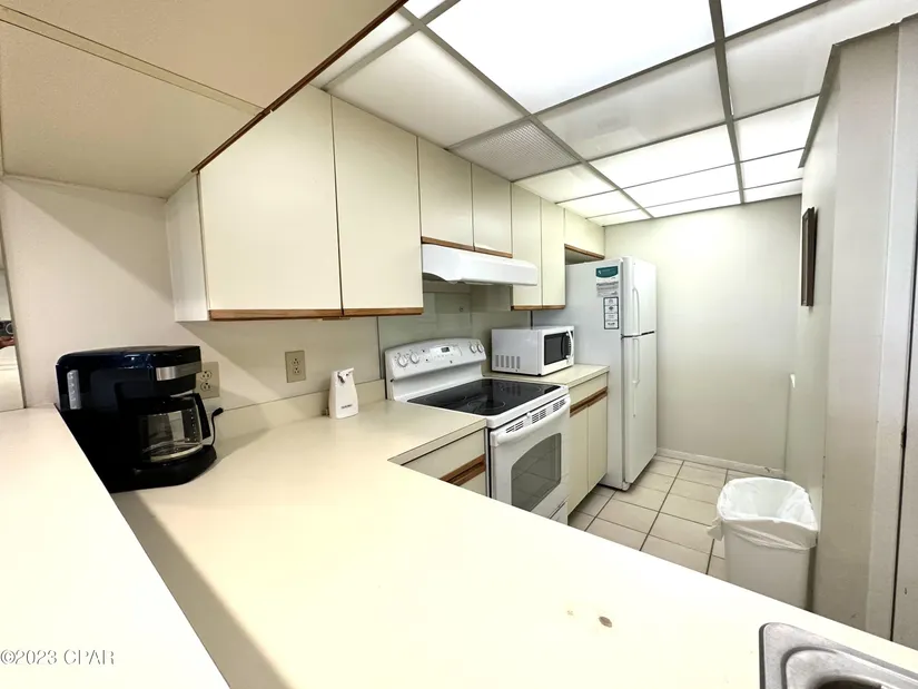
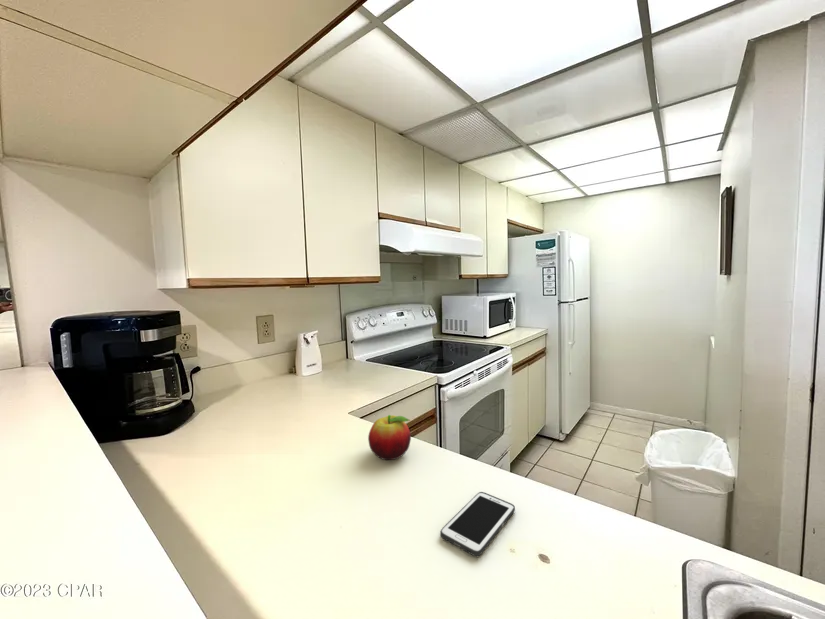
+ cell phone (479, 520)
+ fruit (389, 435)
